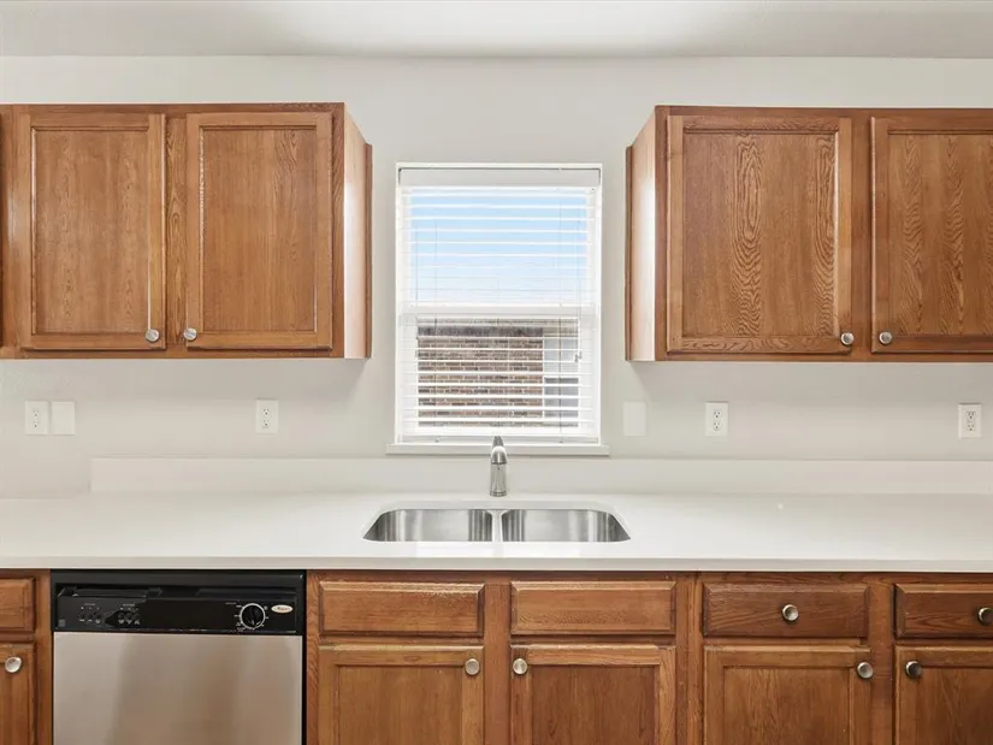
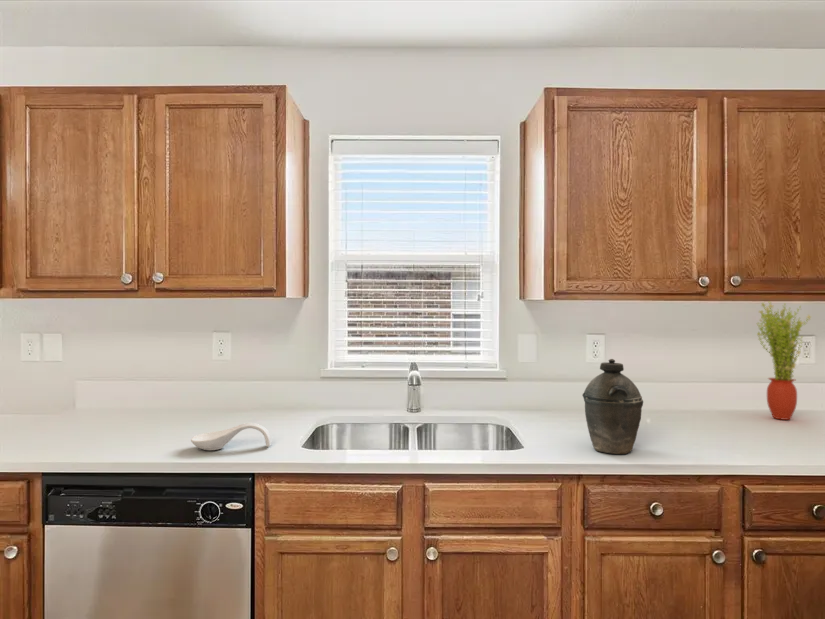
+ spoon rest (231, 435)
+ potted plant (781, 360)
+ kettle (612, 404)
